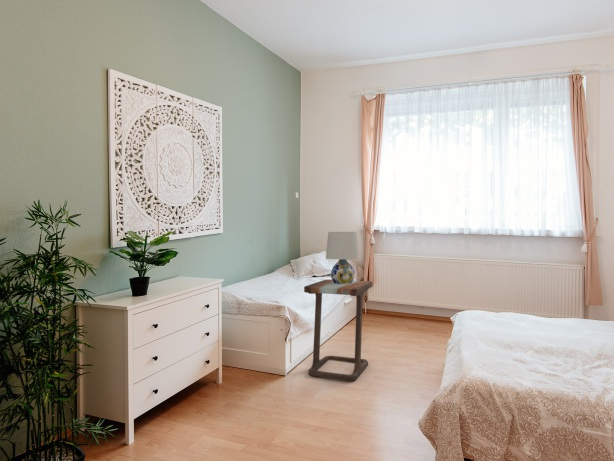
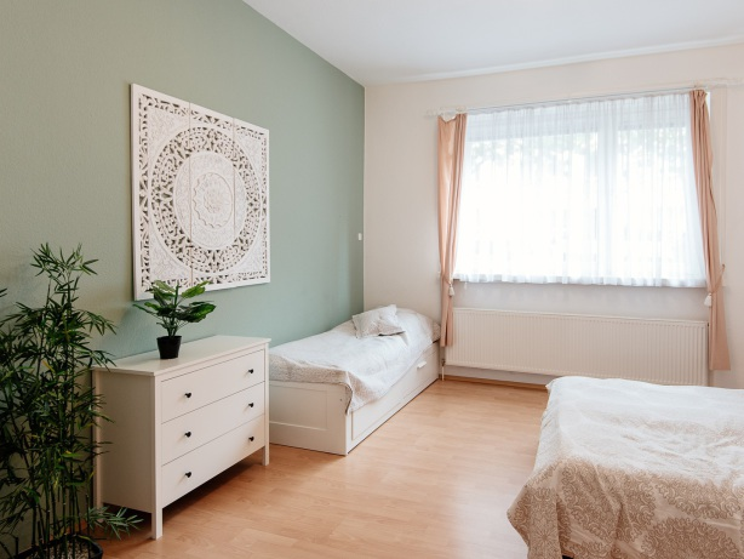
- table lamp (342, 257)
- side table (356, 325)
